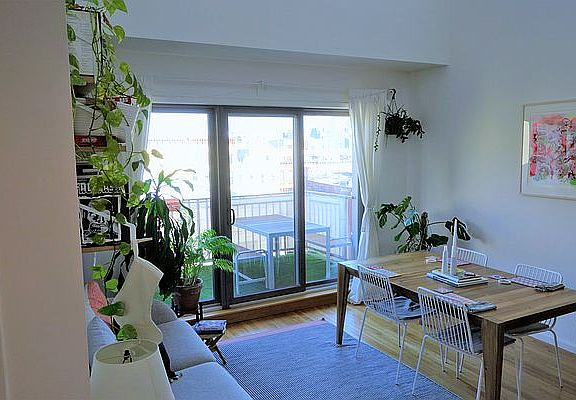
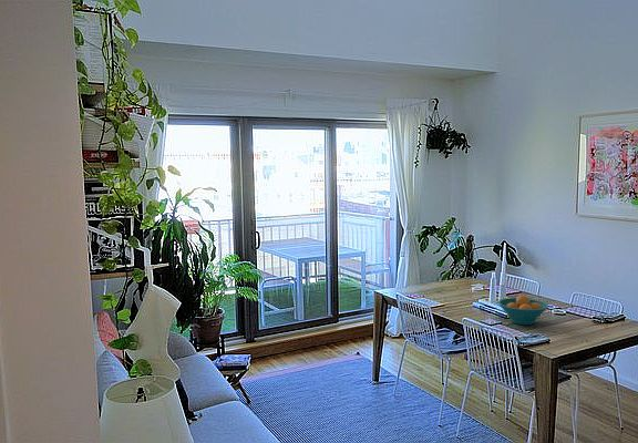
+ fruit bowl (522, 308)
